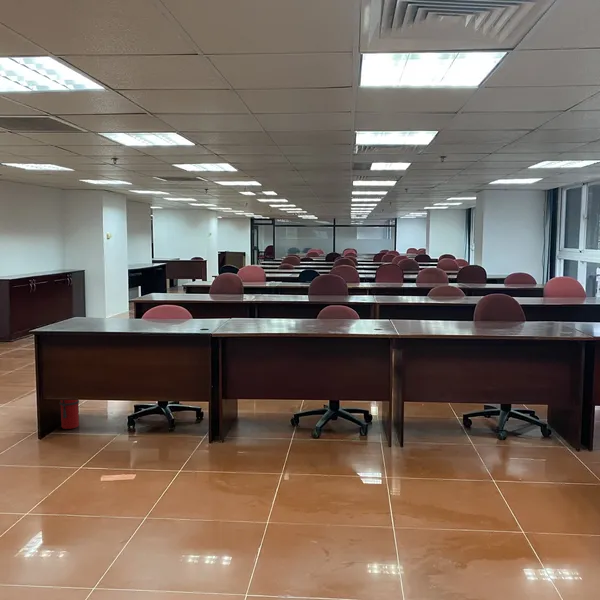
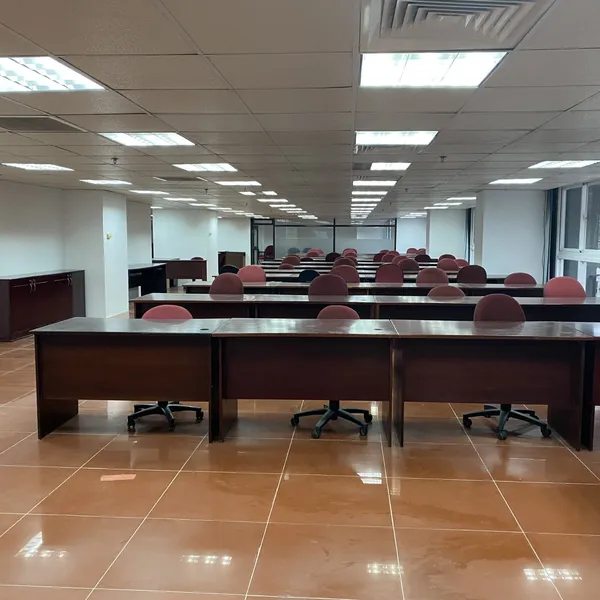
- fire extinguisher (68, 400)
